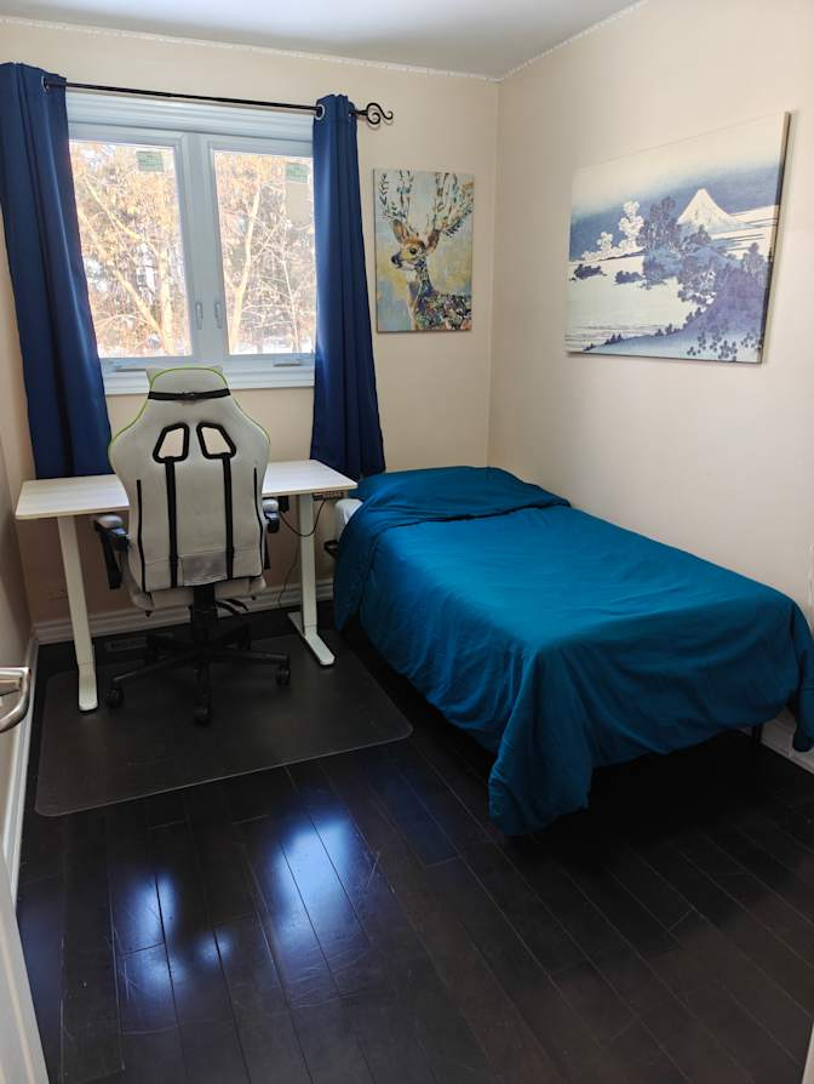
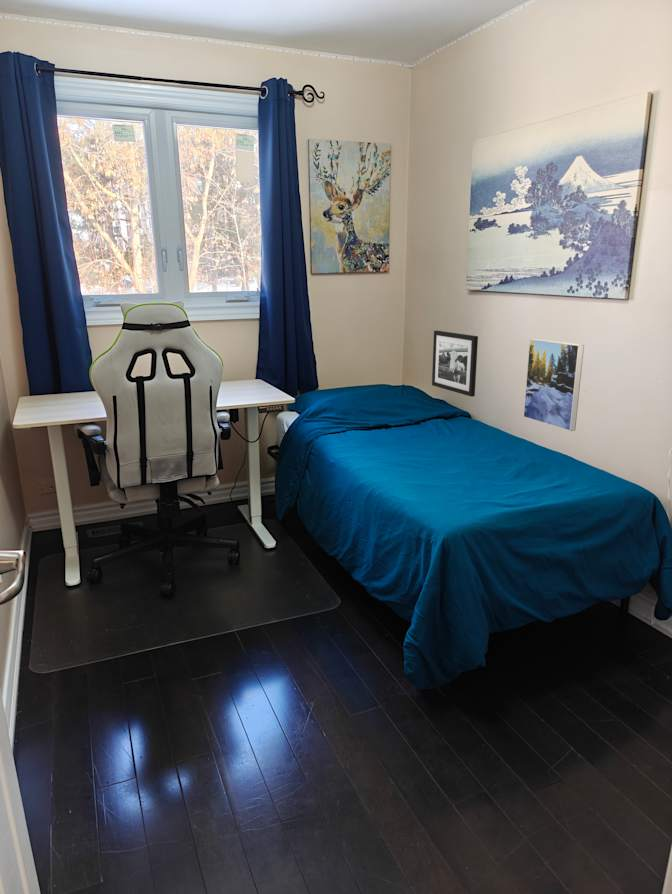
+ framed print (551, 383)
+ picture frame (453, 362)
